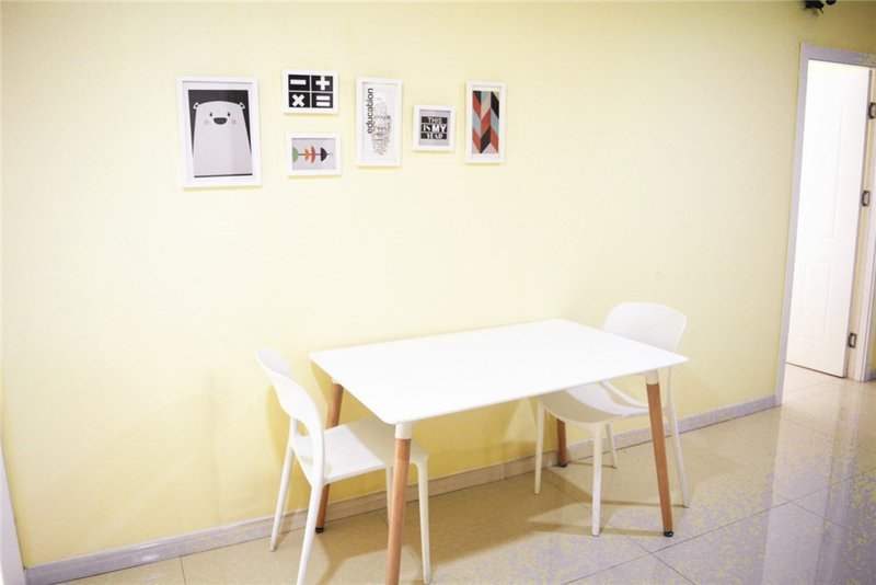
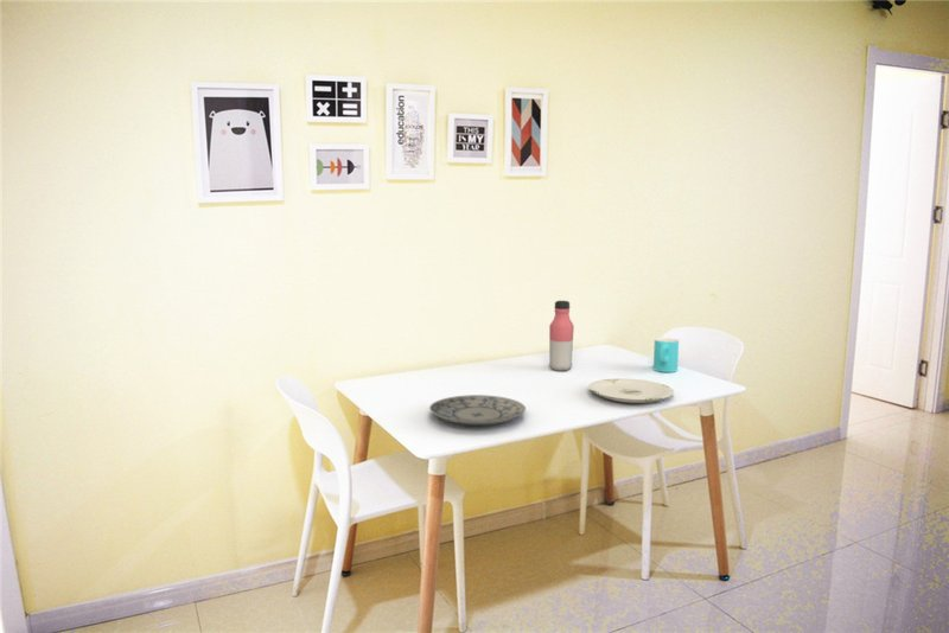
+ plate (477, 411)
+ water bottle (561, 334)
+ cup (663, 354)
+ plate (630, 391)
